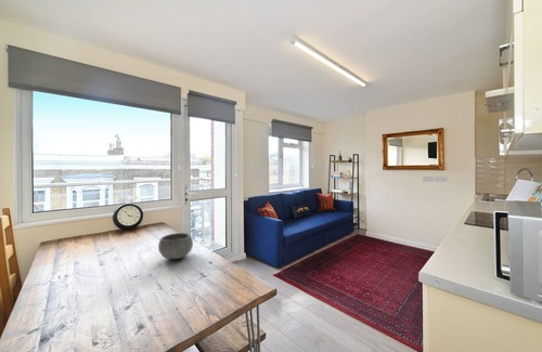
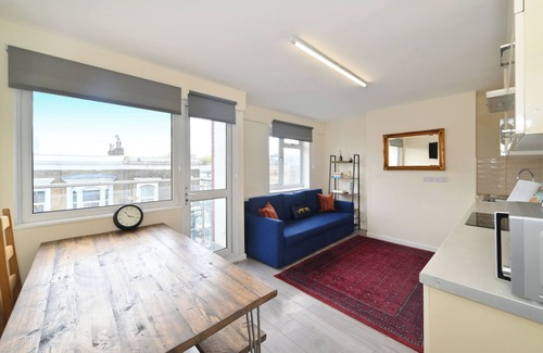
- bowl (176, 247)
